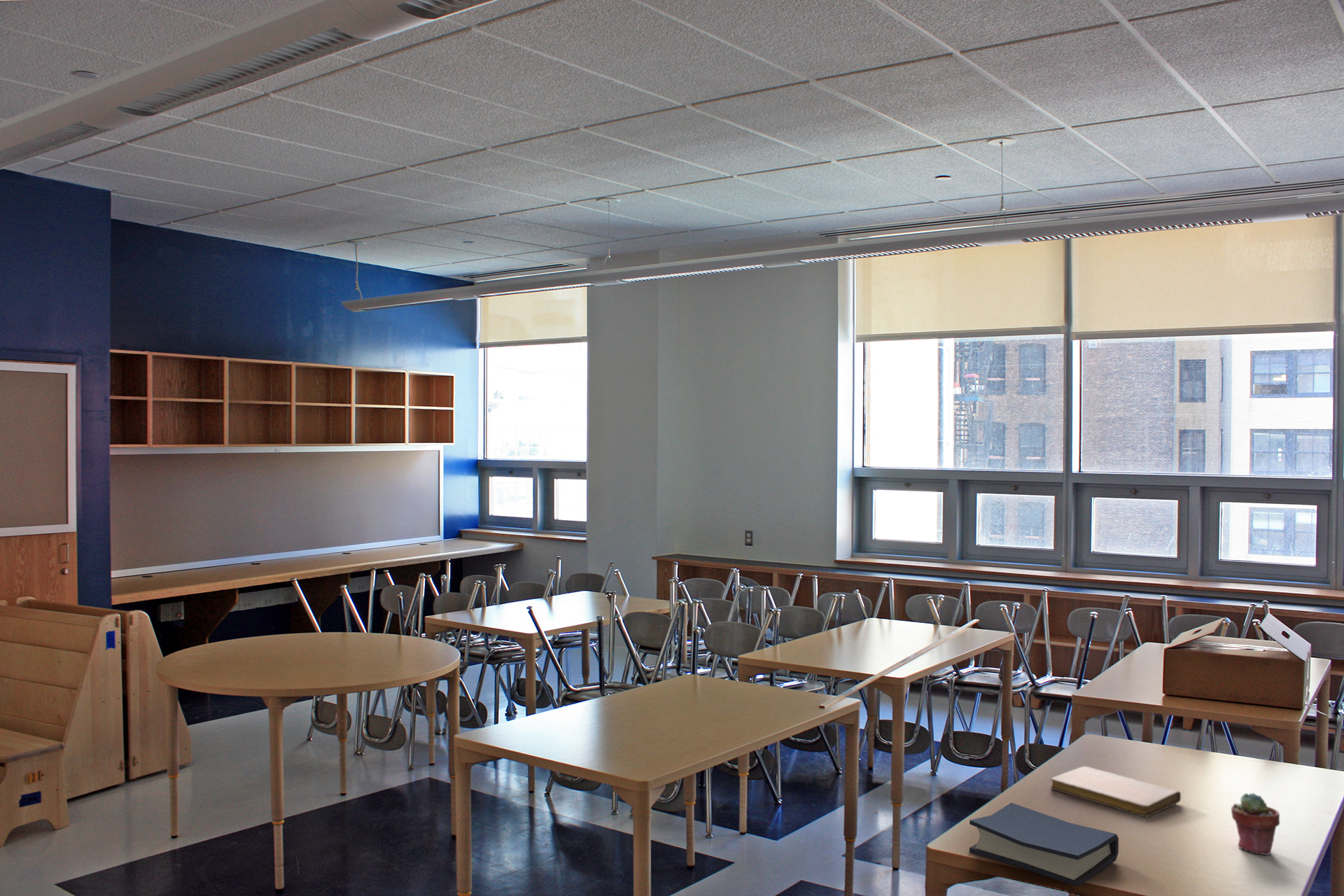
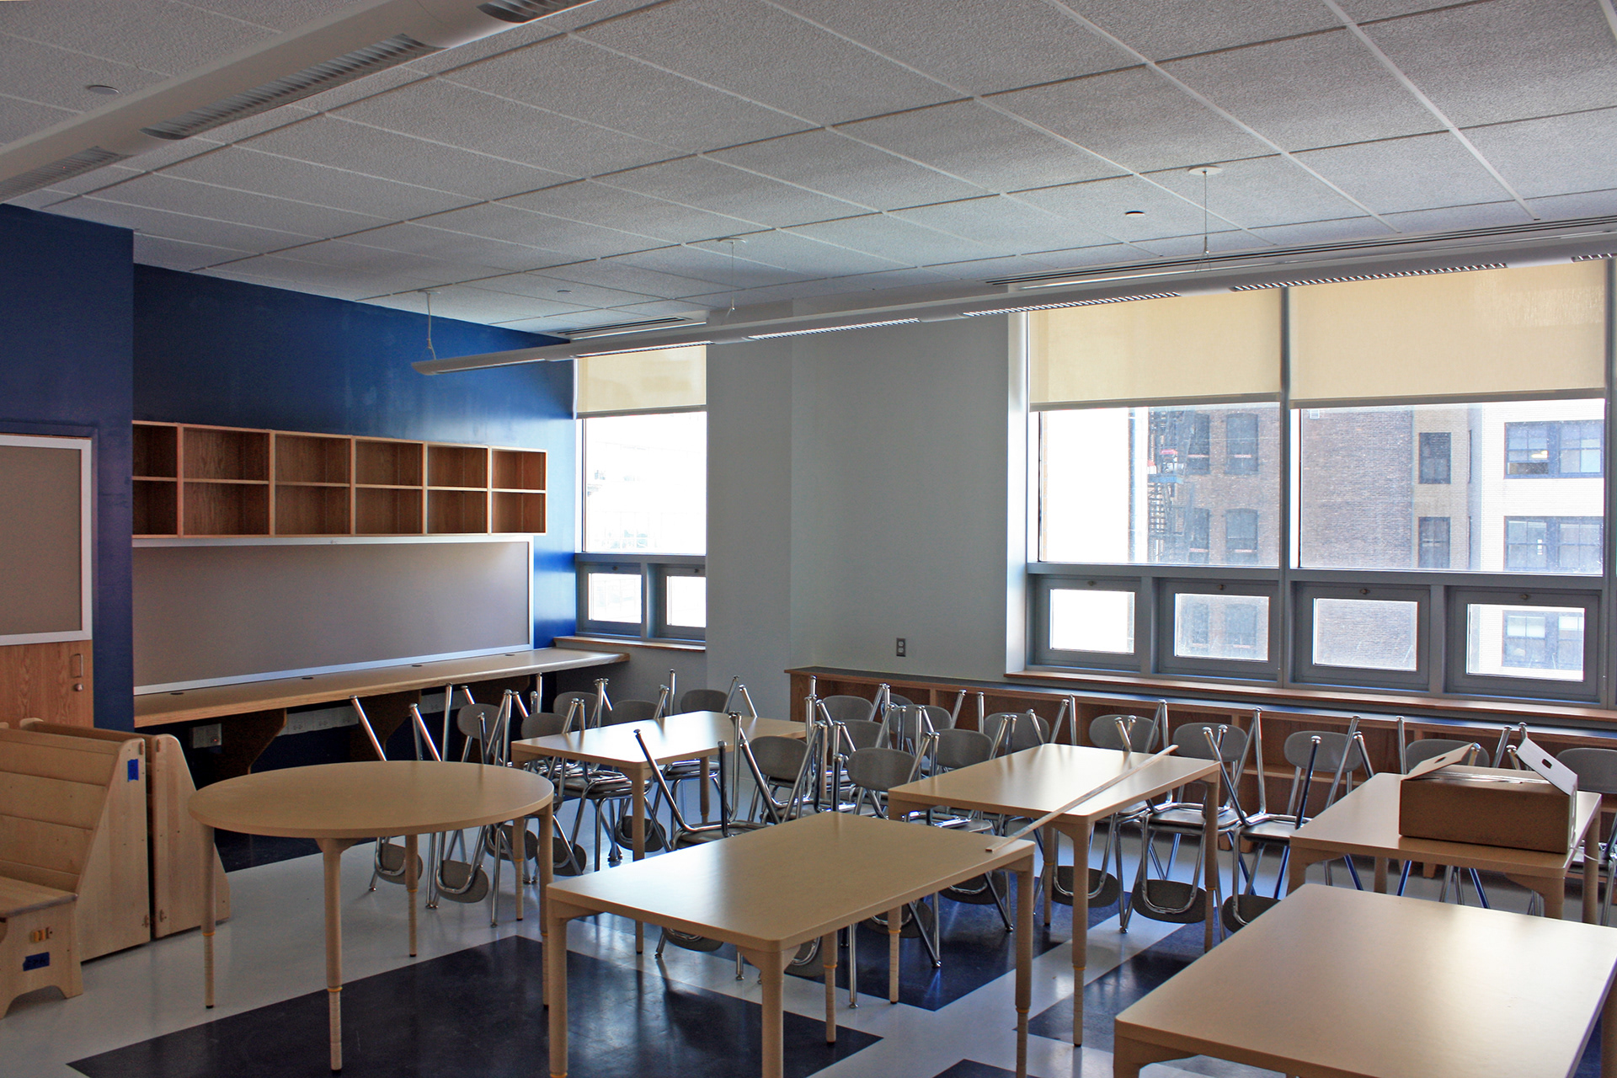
- potted succulent (1255, 821)
- notebook (1114, 790)
- hardback book (1043, 839)
